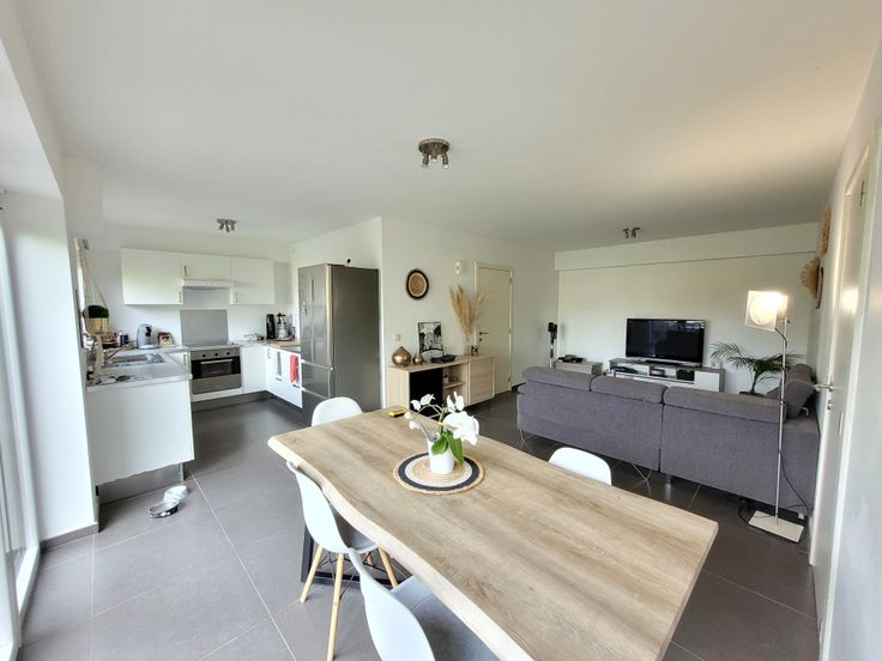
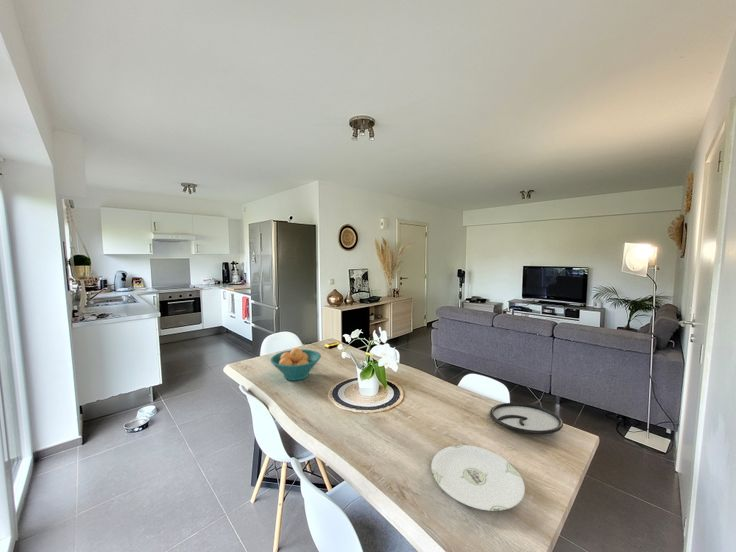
+ fruit bowl (296, 362)
+ plate (524, 416)
+ plate (475, 476)
